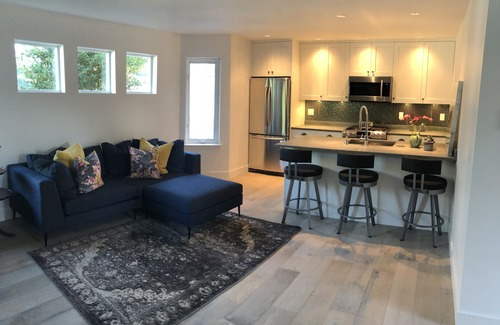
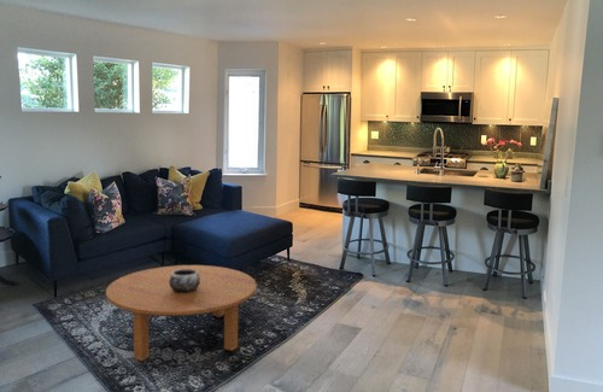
+ decorative bowl (185, 280)
+ coffee table (183, 310)
